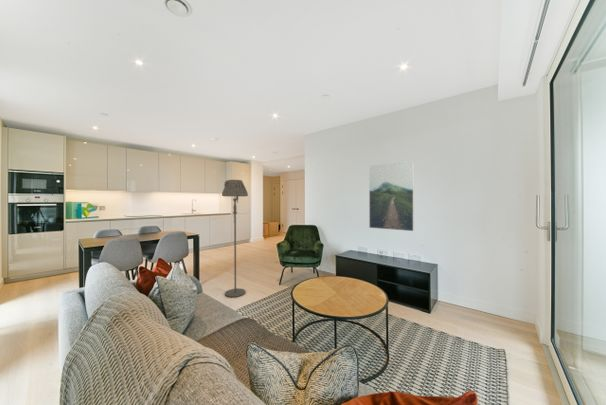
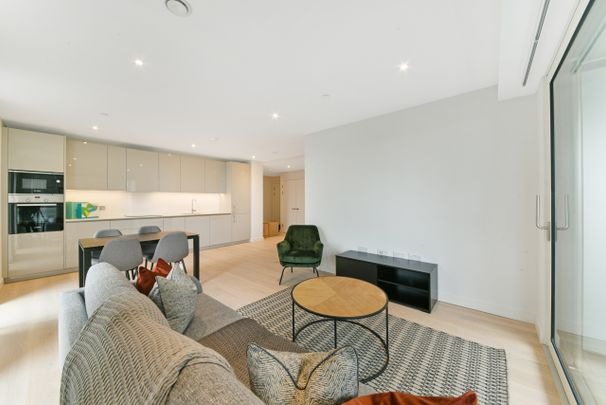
- floor lamp (235, 236)
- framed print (390, 196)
